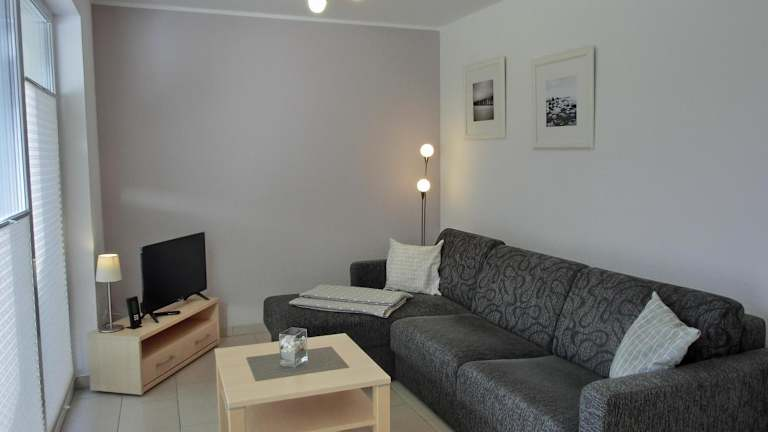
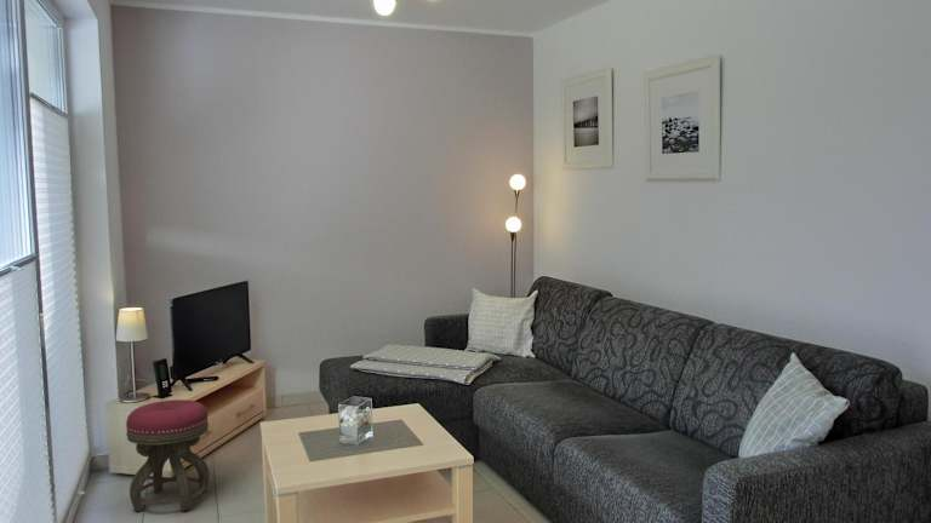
+ stool (169, 453)
